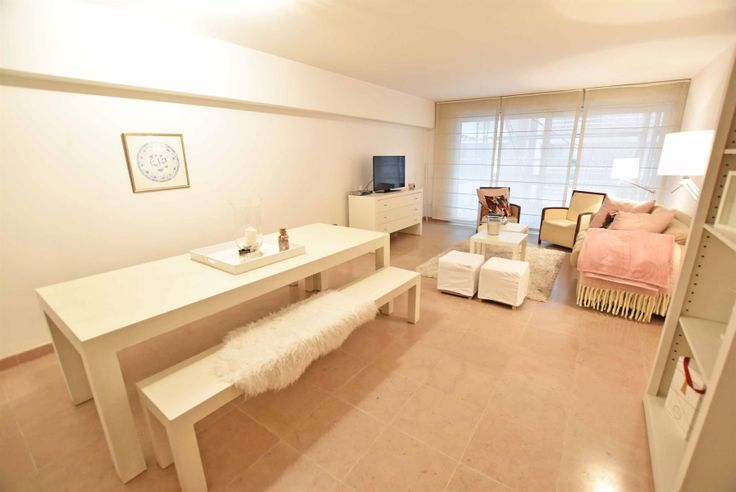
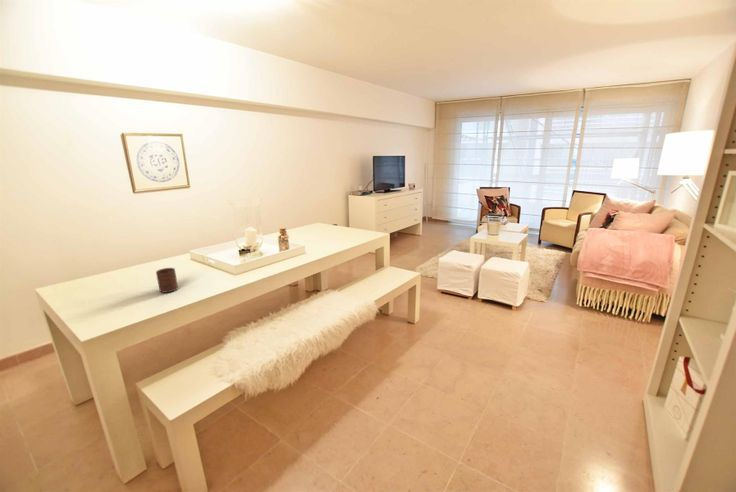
+ cup (167, 279)
